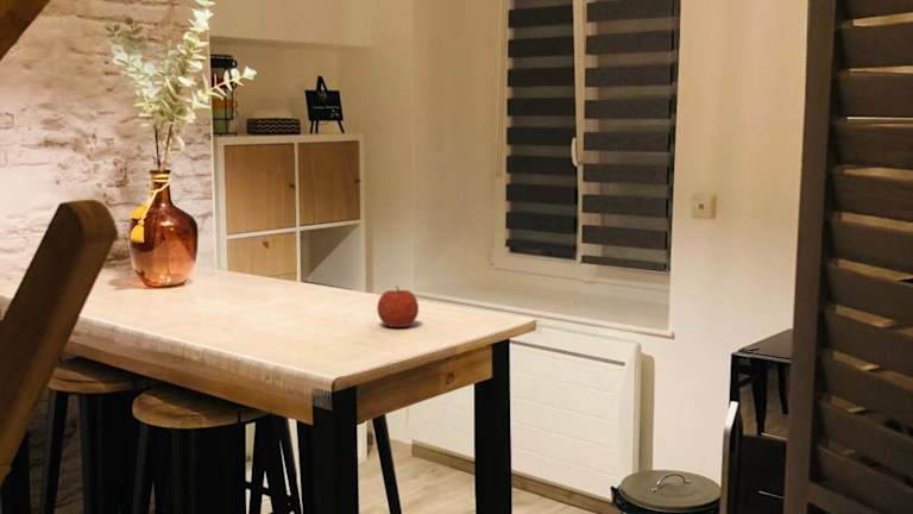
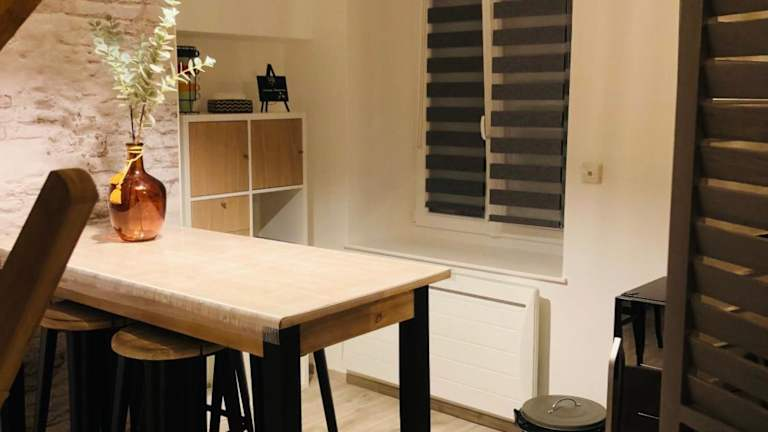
- fruit (397, 305)
